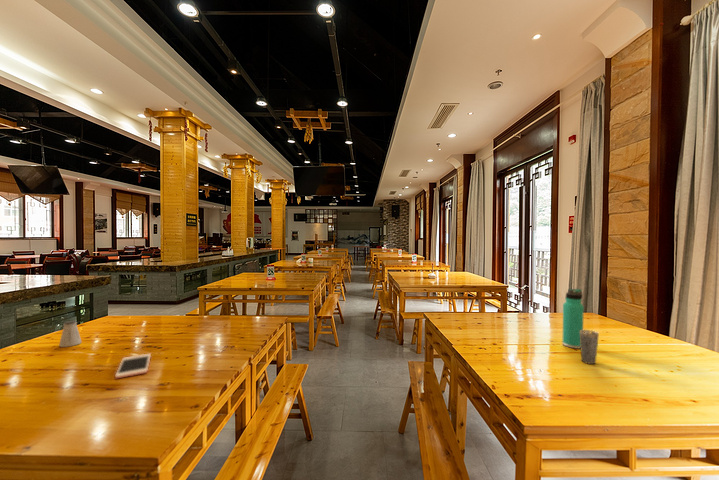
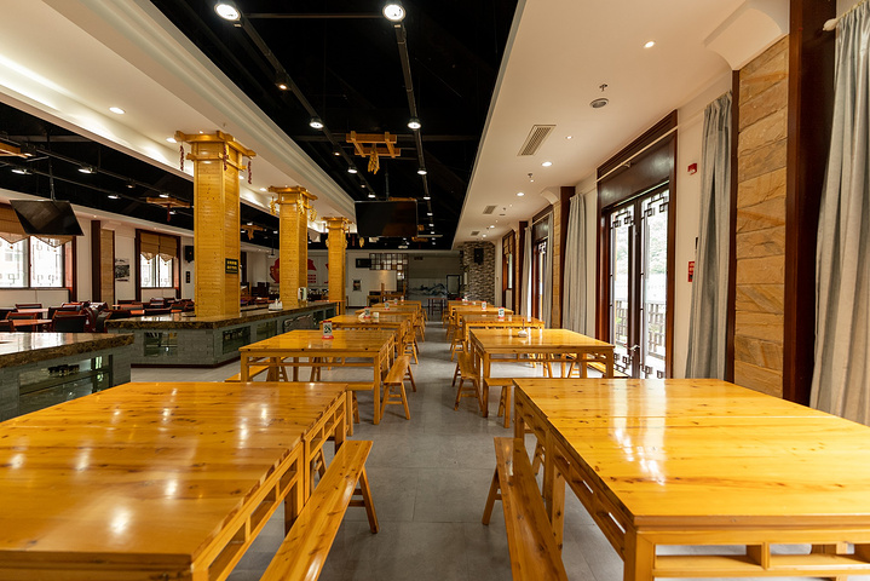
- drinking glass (588, 347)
- saltshaker (70, 332)
- cell phone (134, 364)
- thermos bottle (572, 317)
